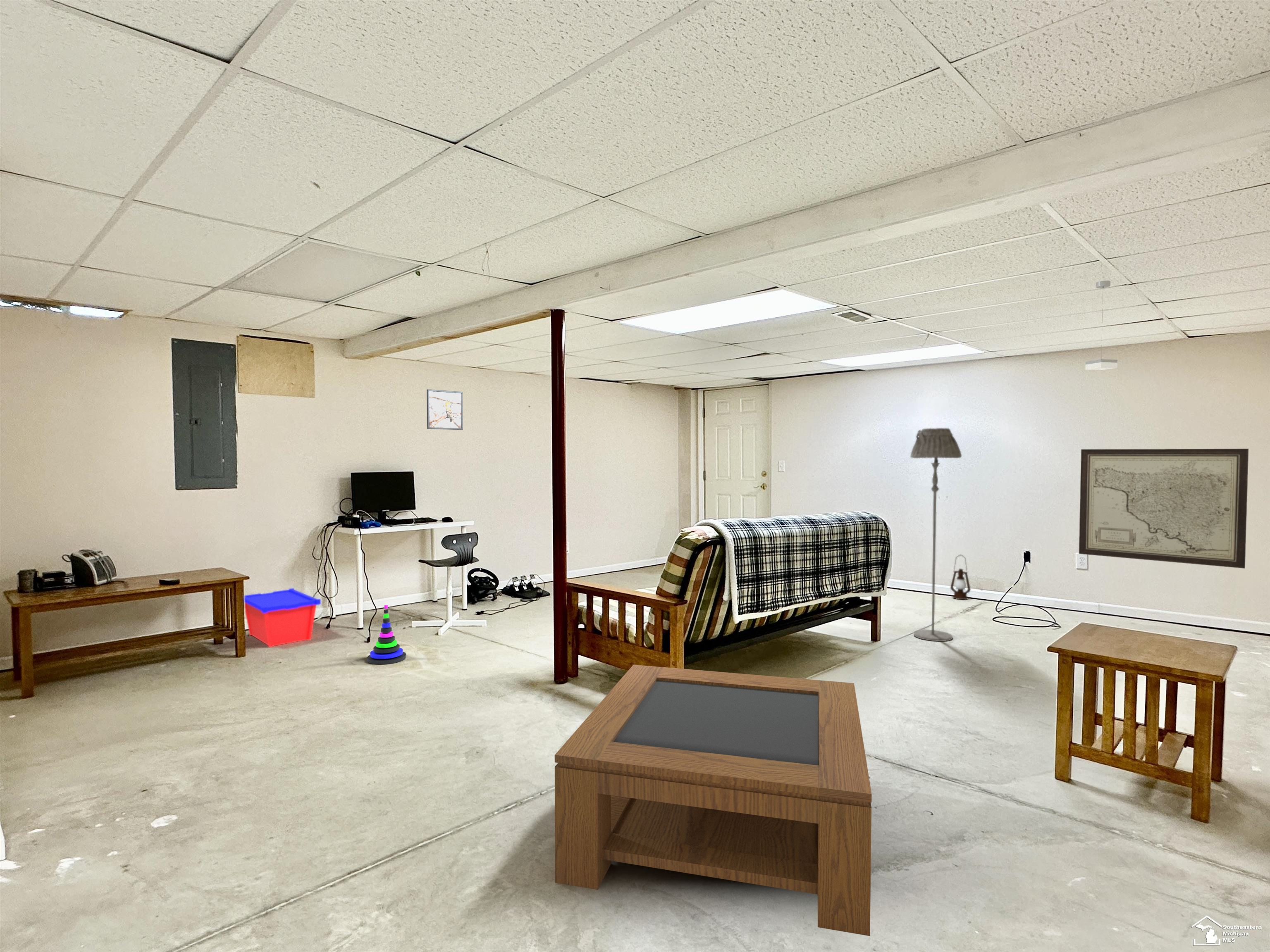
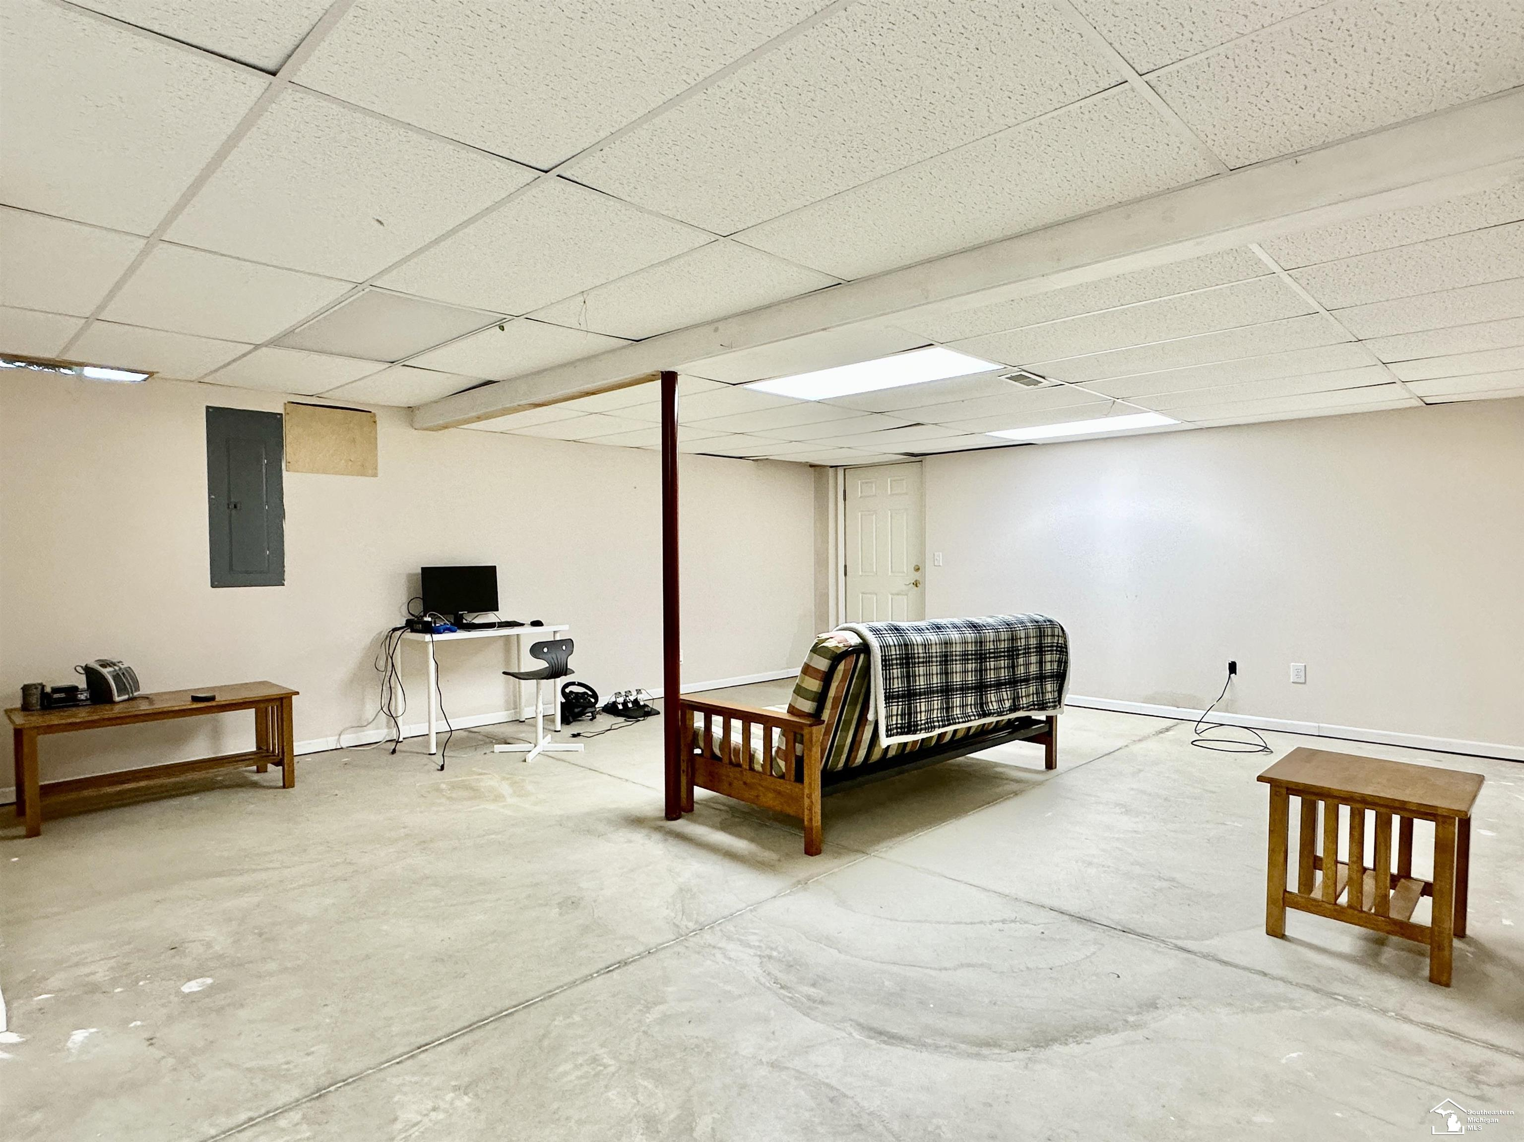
- pendant lamp (1102, 328)
- lantern (960, 576)
- stacking toy (386, 632)
- storage bin (279, 617)
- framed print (445, 410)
- coffee table (724, 770)
- floor lamp (934, 533)
- wall art (1158, 505)
